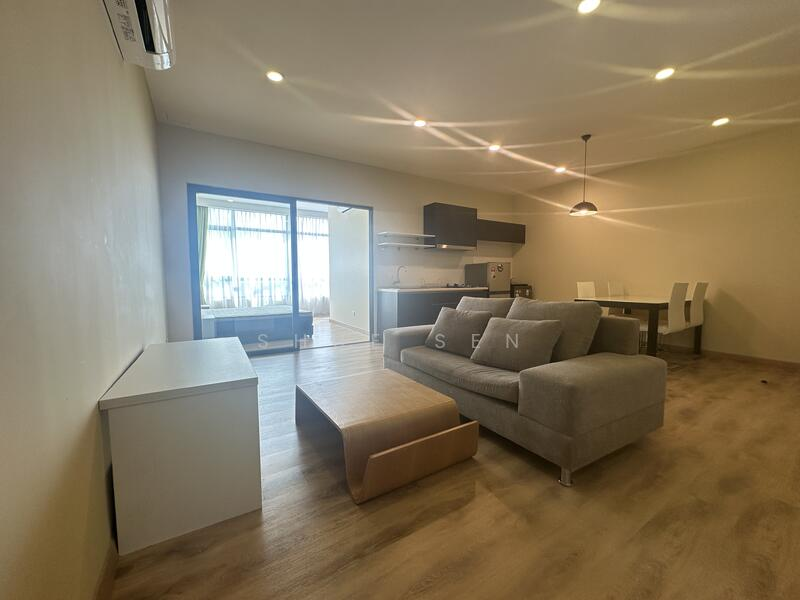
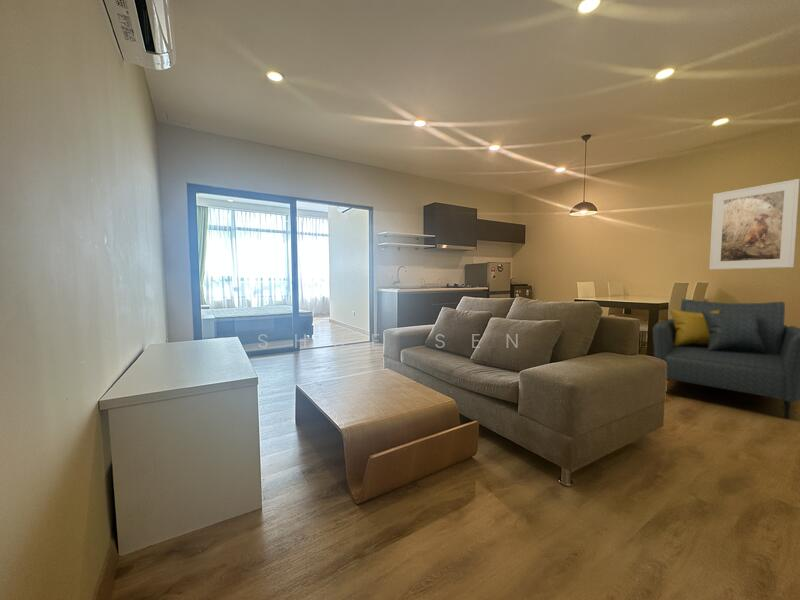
+ armchair (724, 347)
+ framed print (750, 228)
